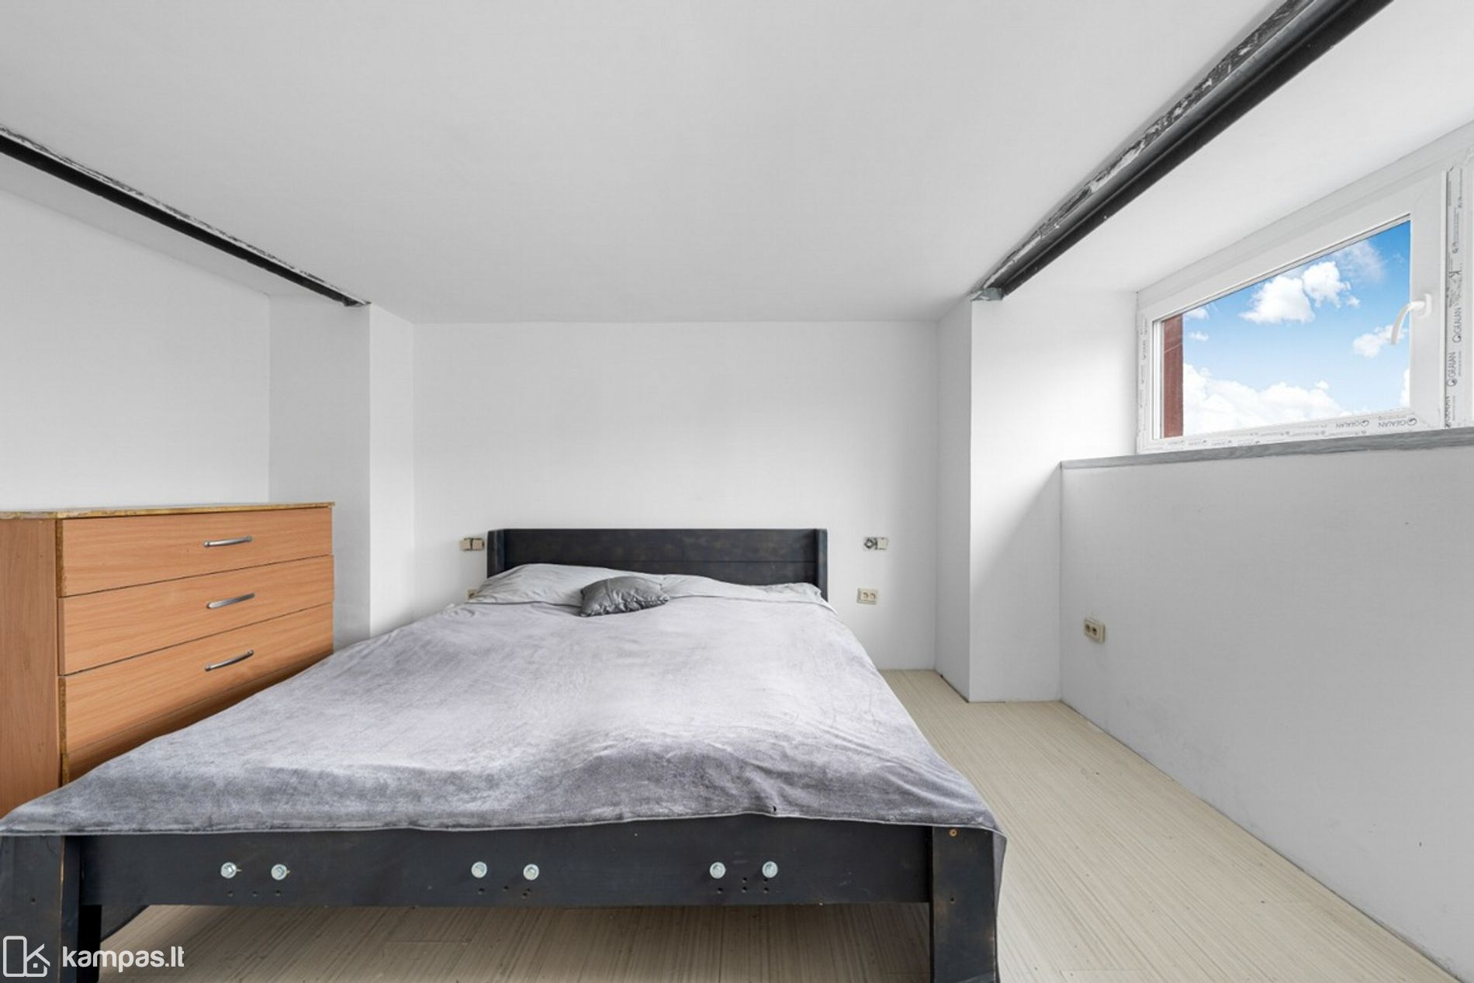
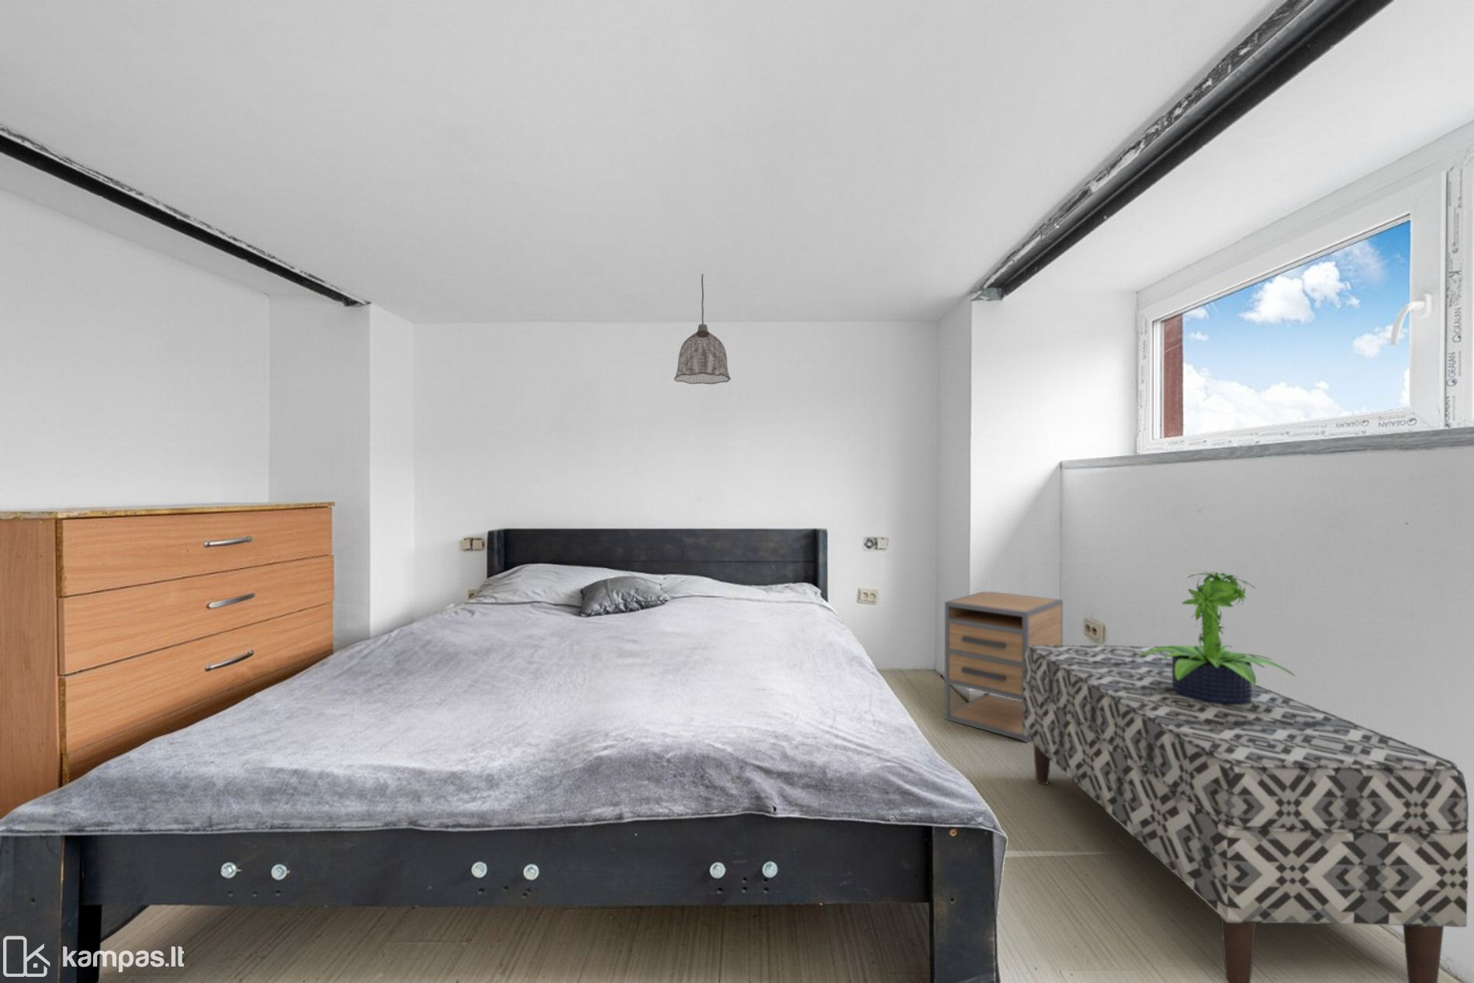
+ pendant lamp (702, 327)
+ potted plant (1213, 633)
+ nightstand (1004, 659)
+ bench (1183, 772)
